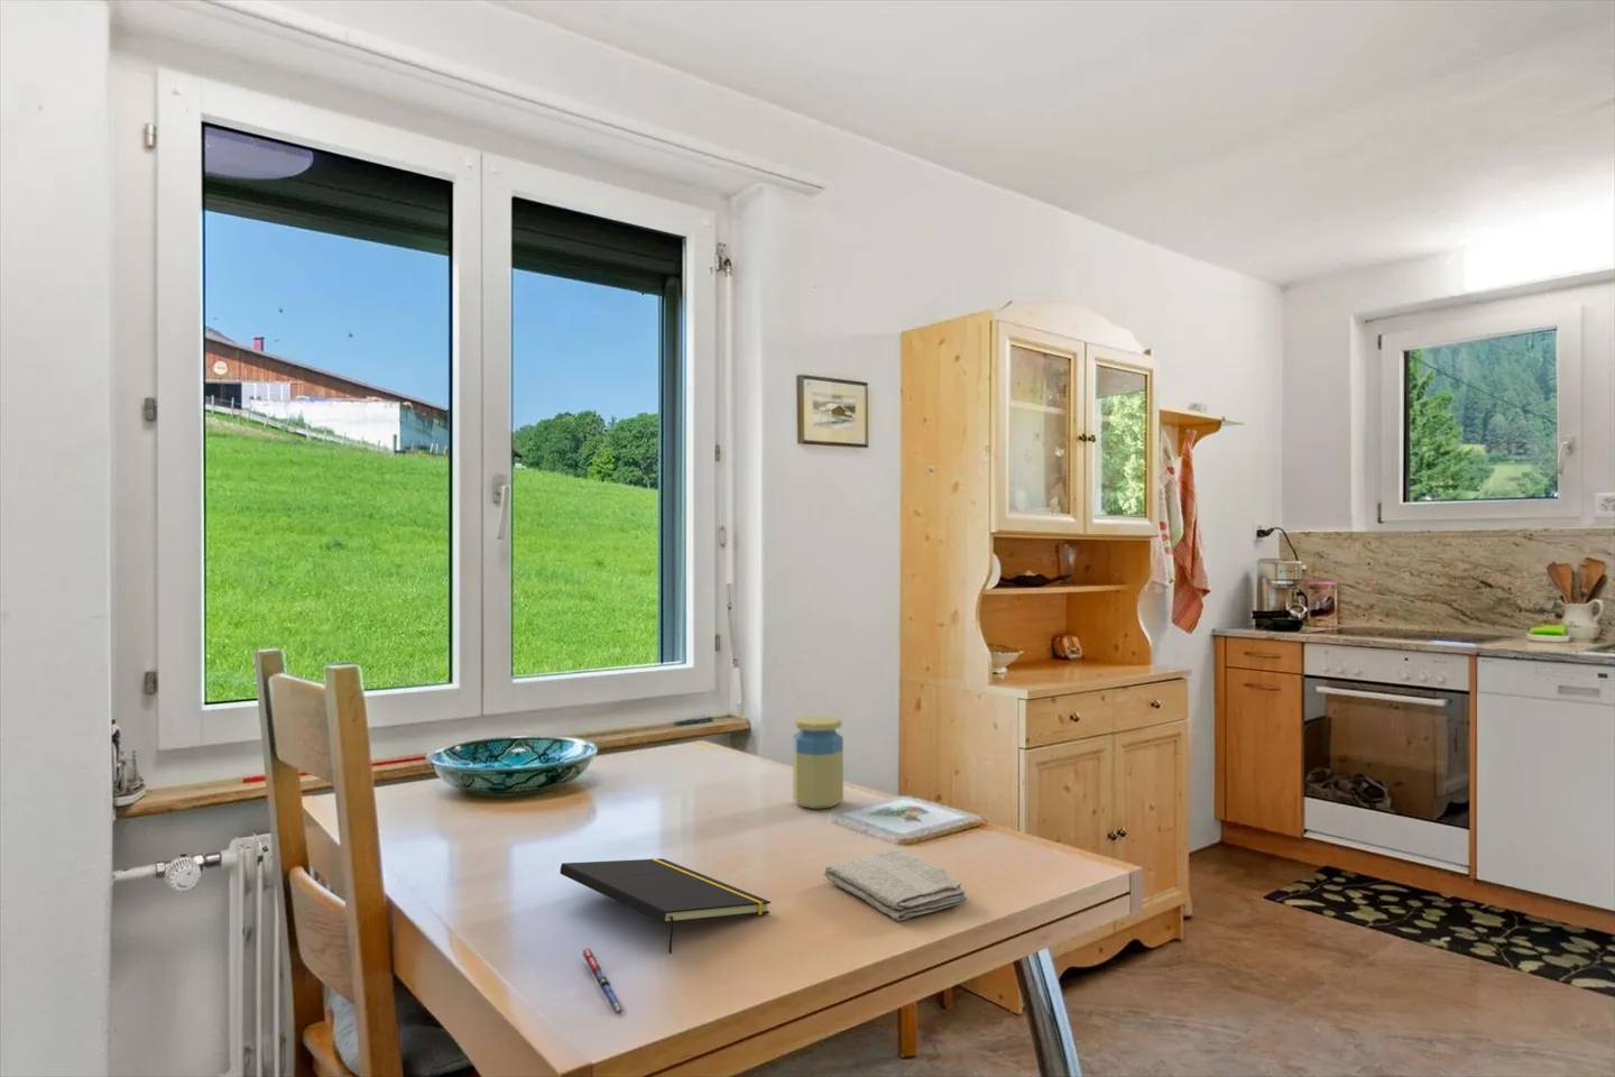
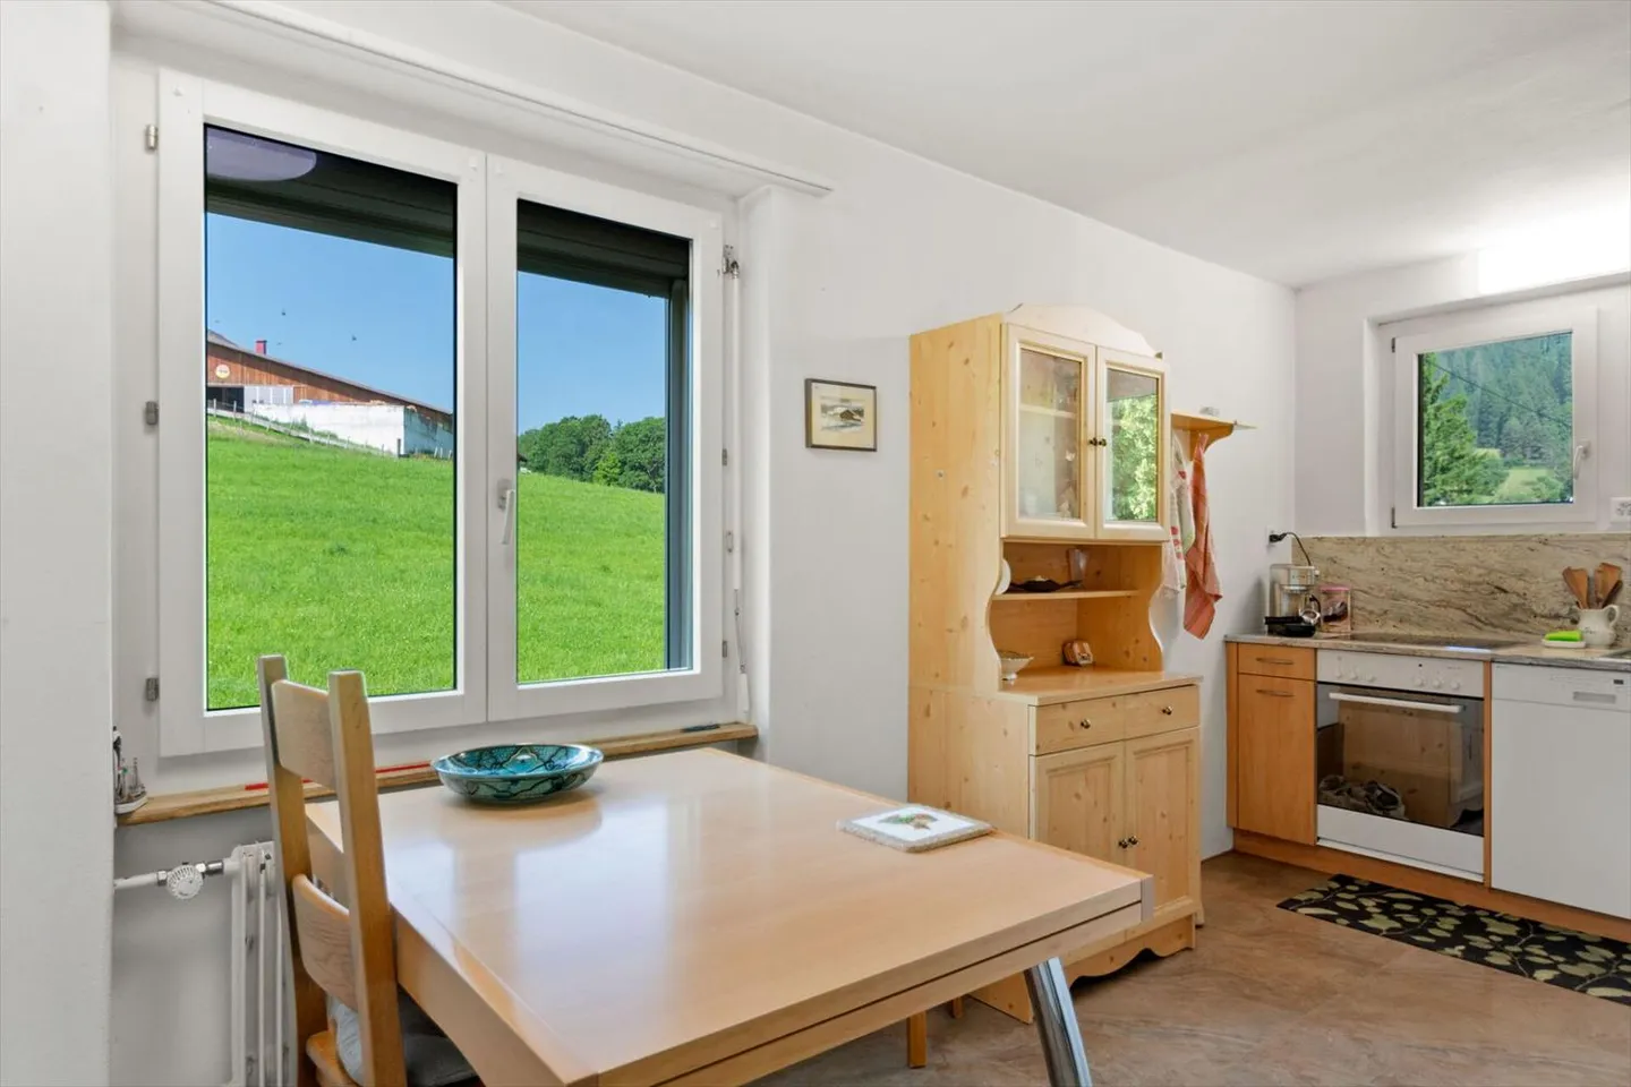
- notepad (663, 887)
- pen (601, 977)
- jar (817, 761)
- washcloth (894, 881)
